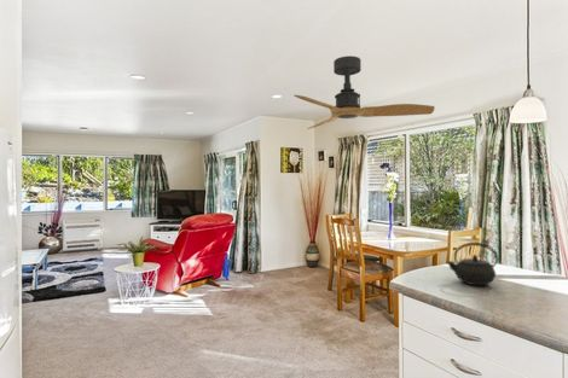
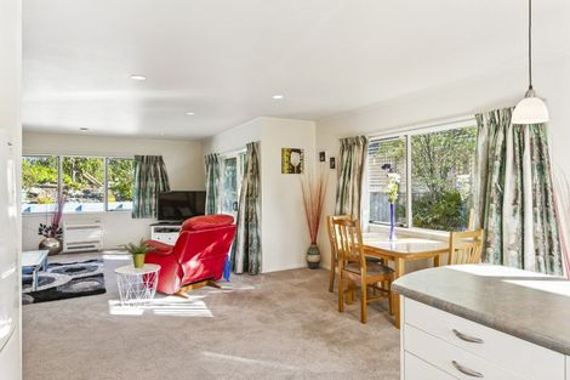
- kettle (471, 262)
- ceiling fan (359, 94)
